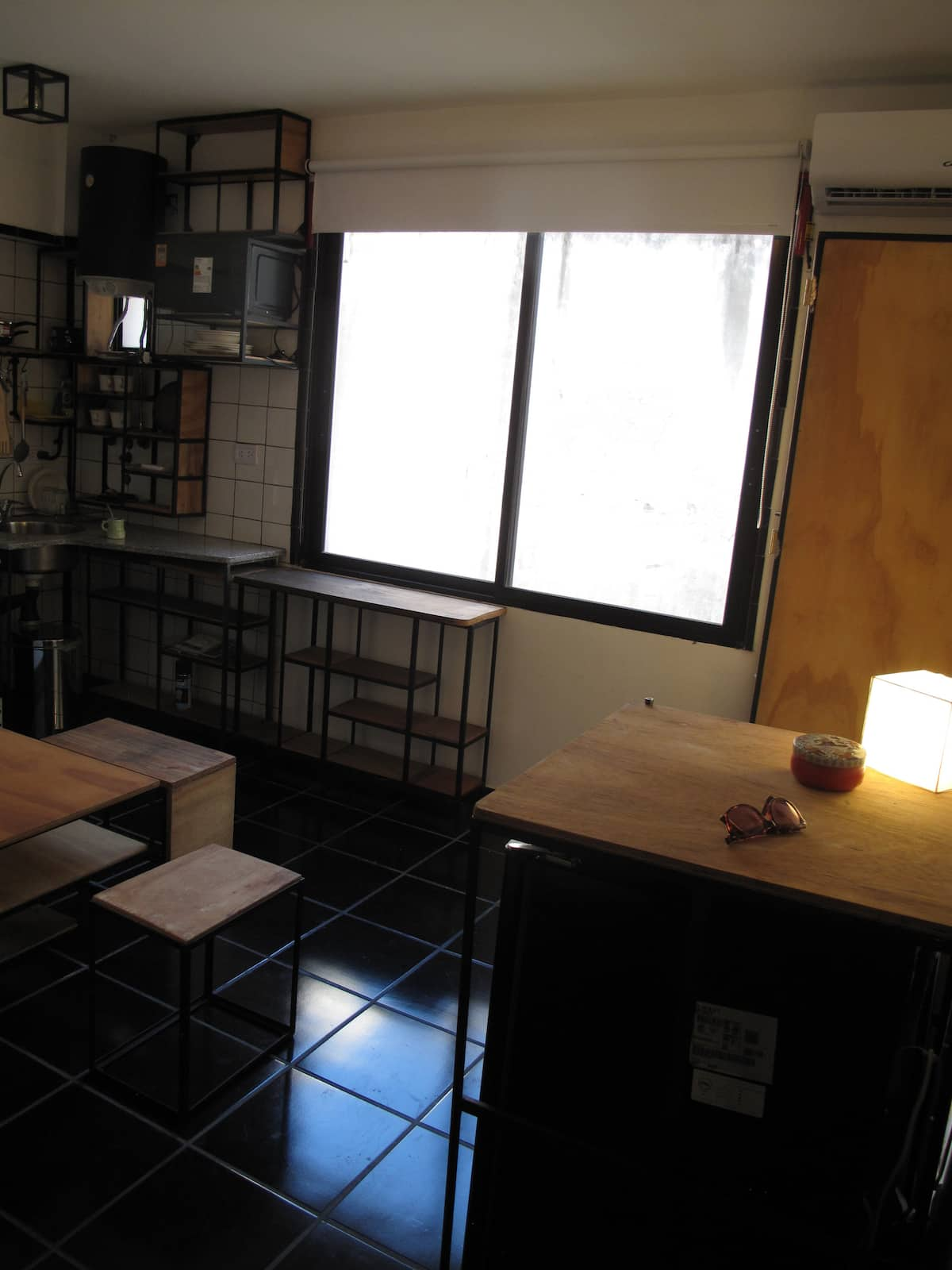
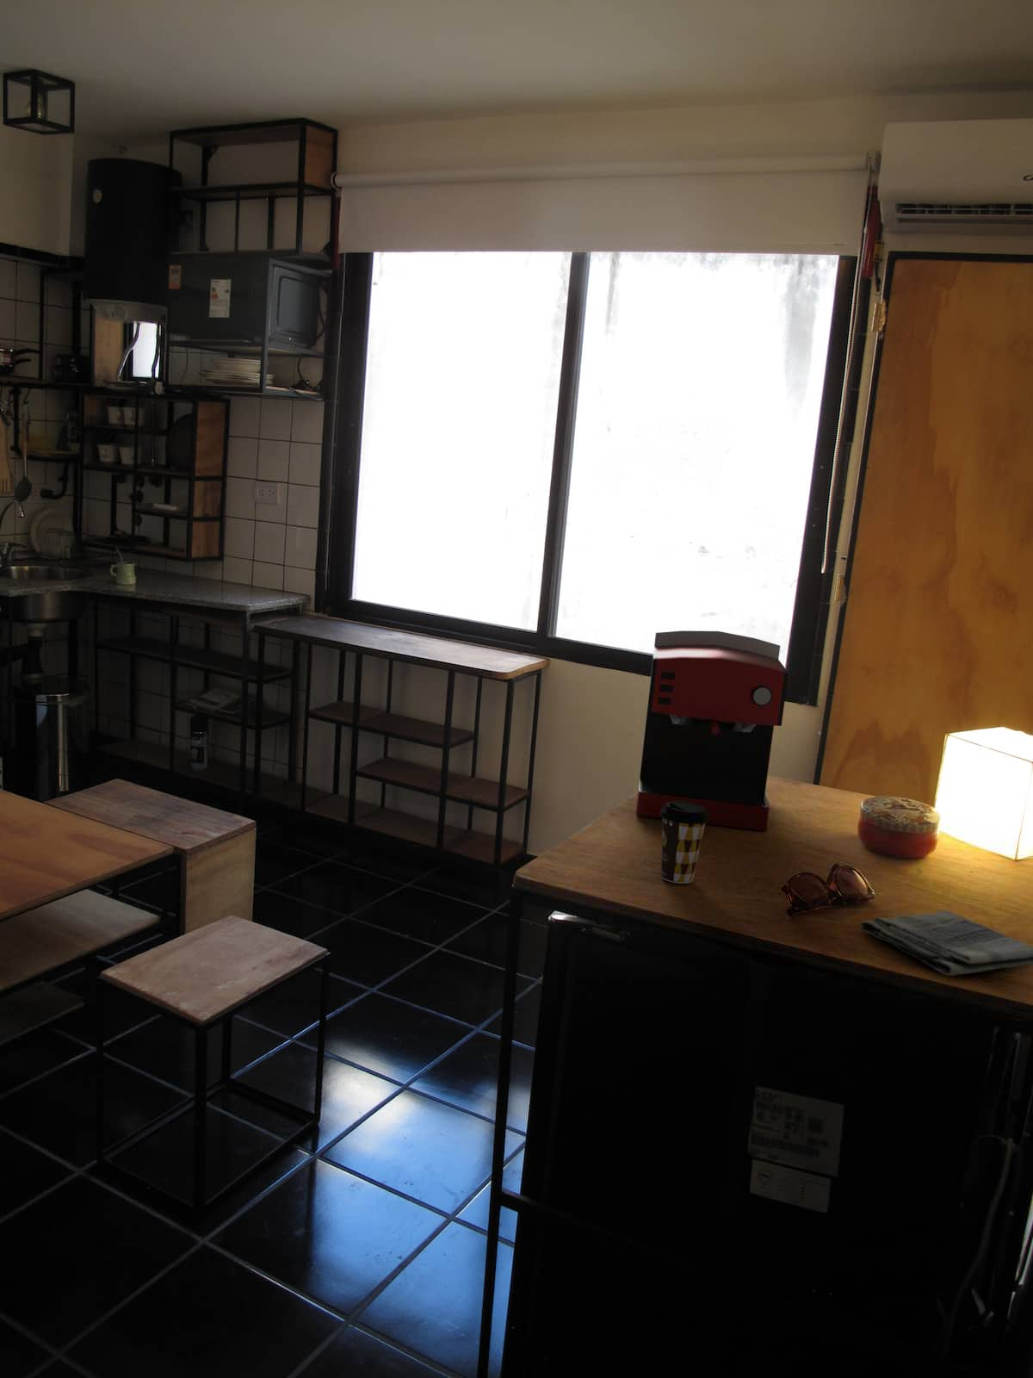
+ coffee maker (710, 724)
+ dish towel (948, 937)
+ coffee cup (681, 842)
